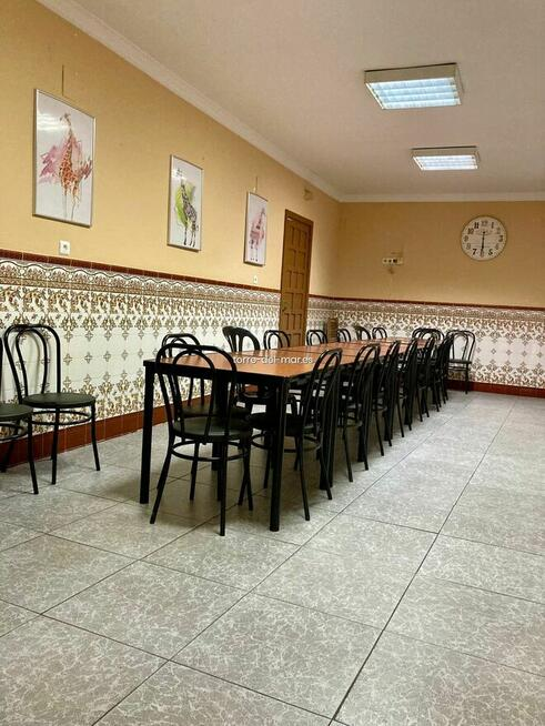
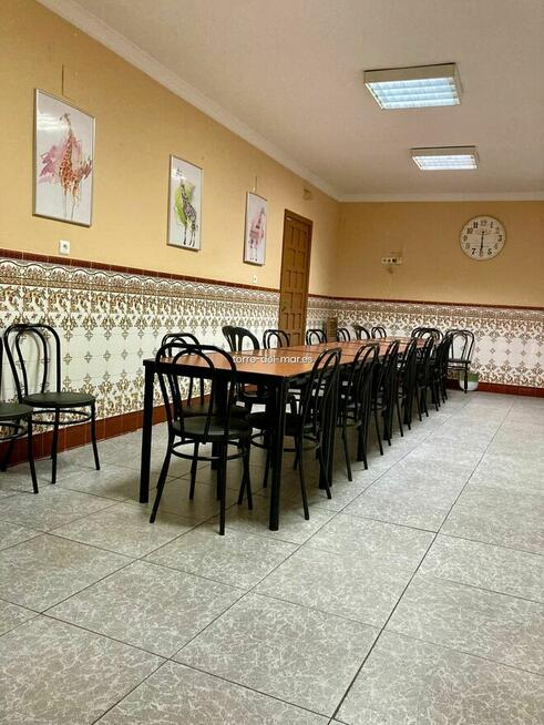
+ planter (469, 380)
